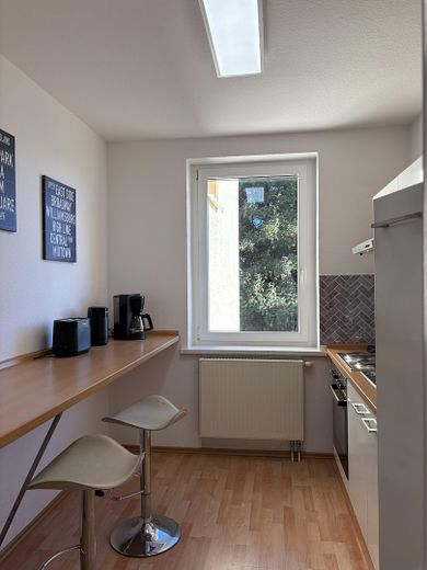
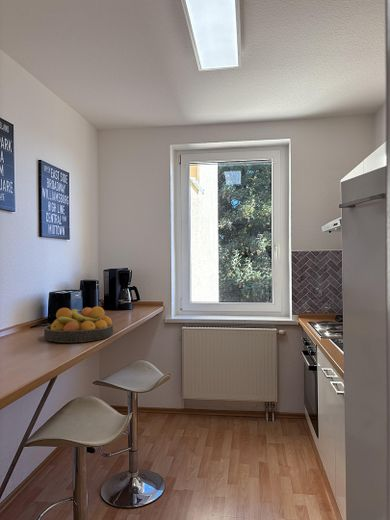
+ fruit bowl (79, 321)
